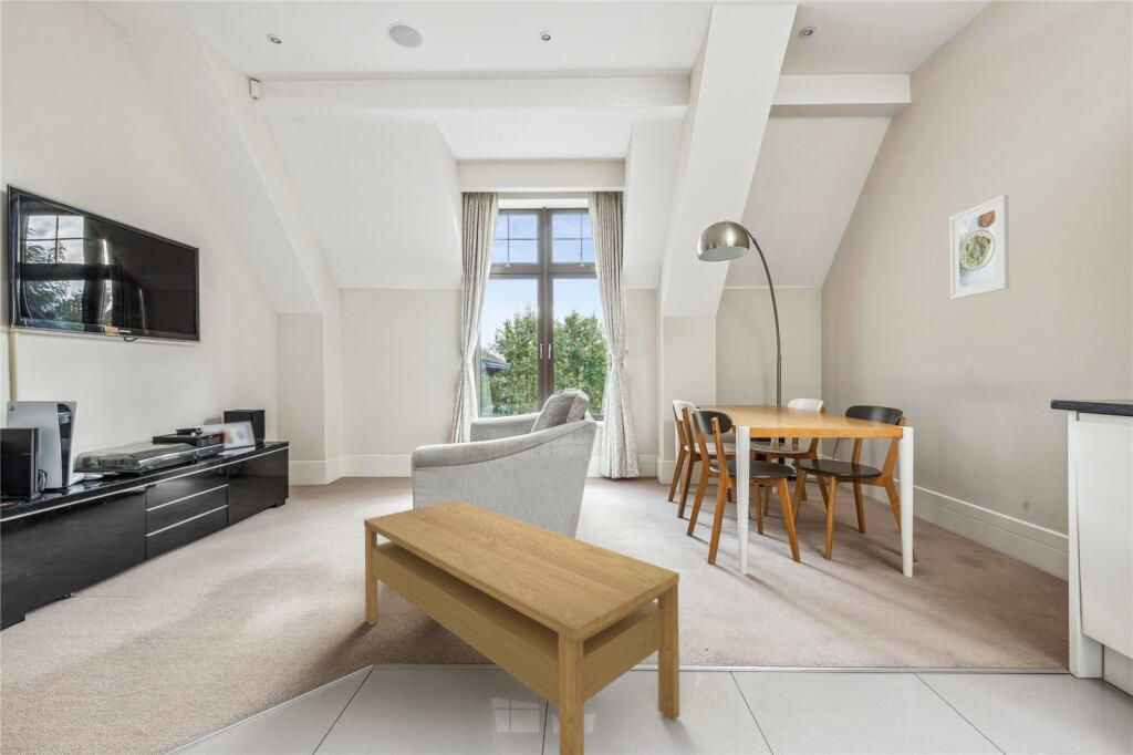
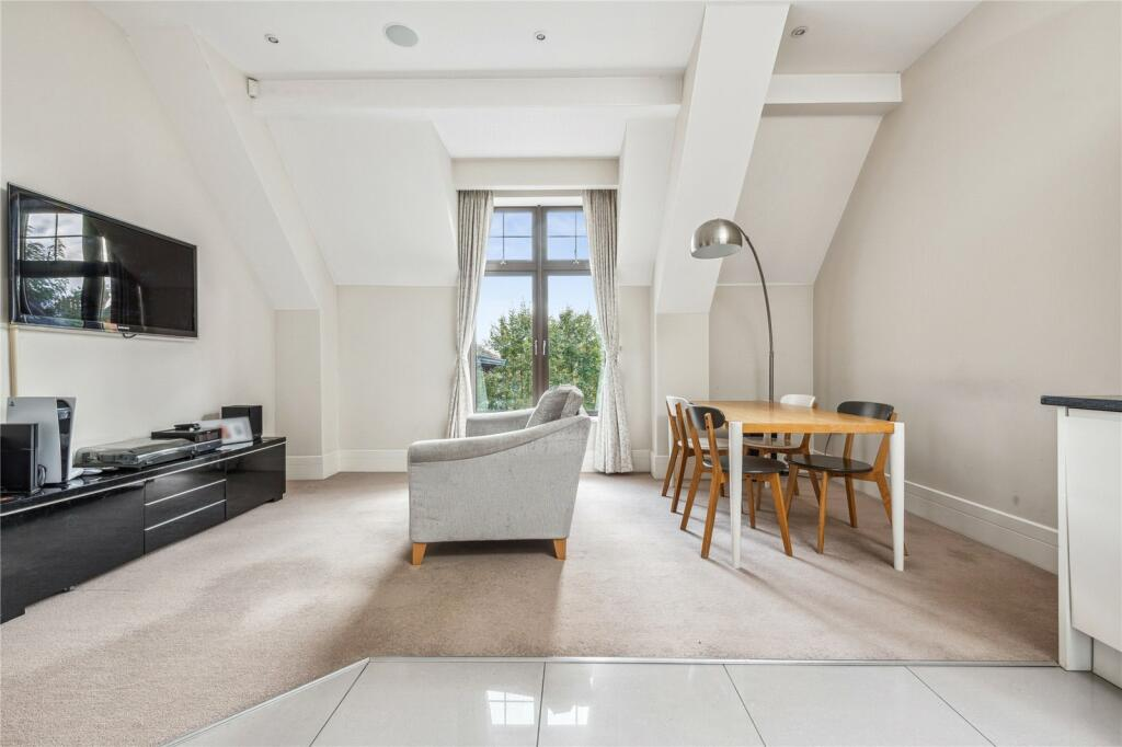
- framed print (977, 250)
- coffee table (496, 601)
